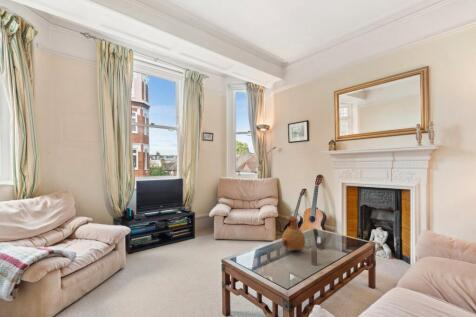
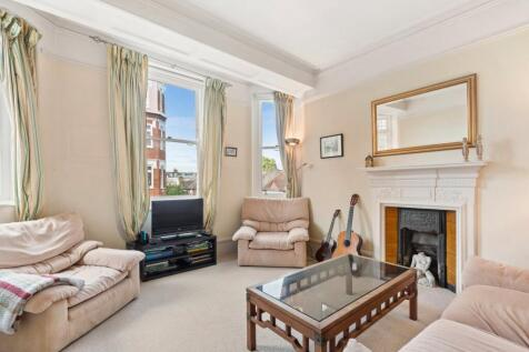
- vase (293, 233)
